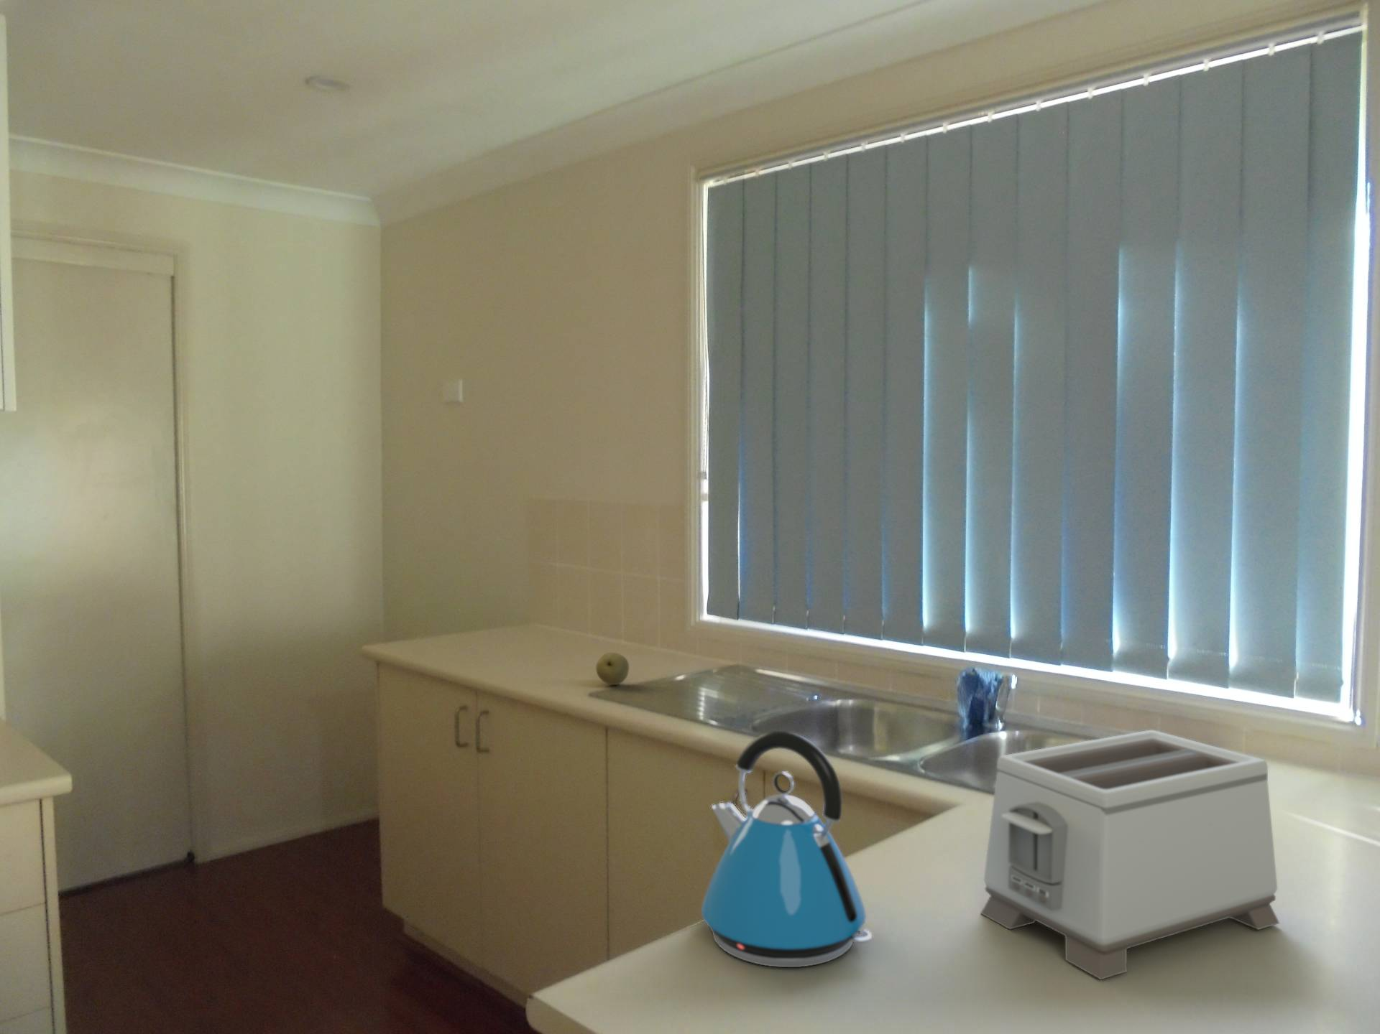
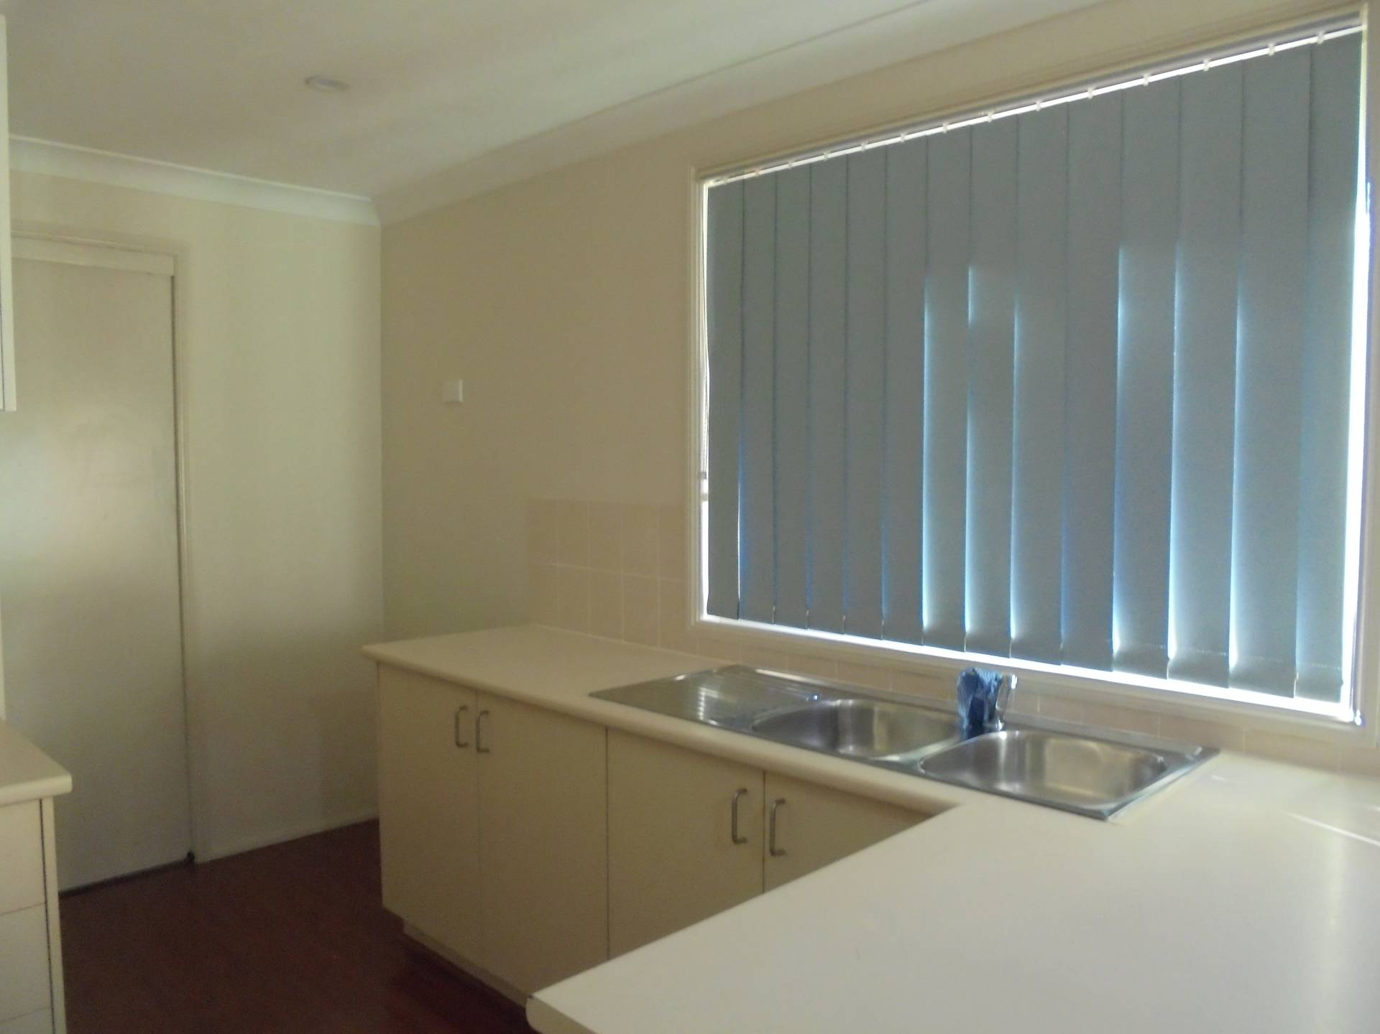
- fruit (613, 668)
- kettle (788, 834)
- toaster (1120, 841)
